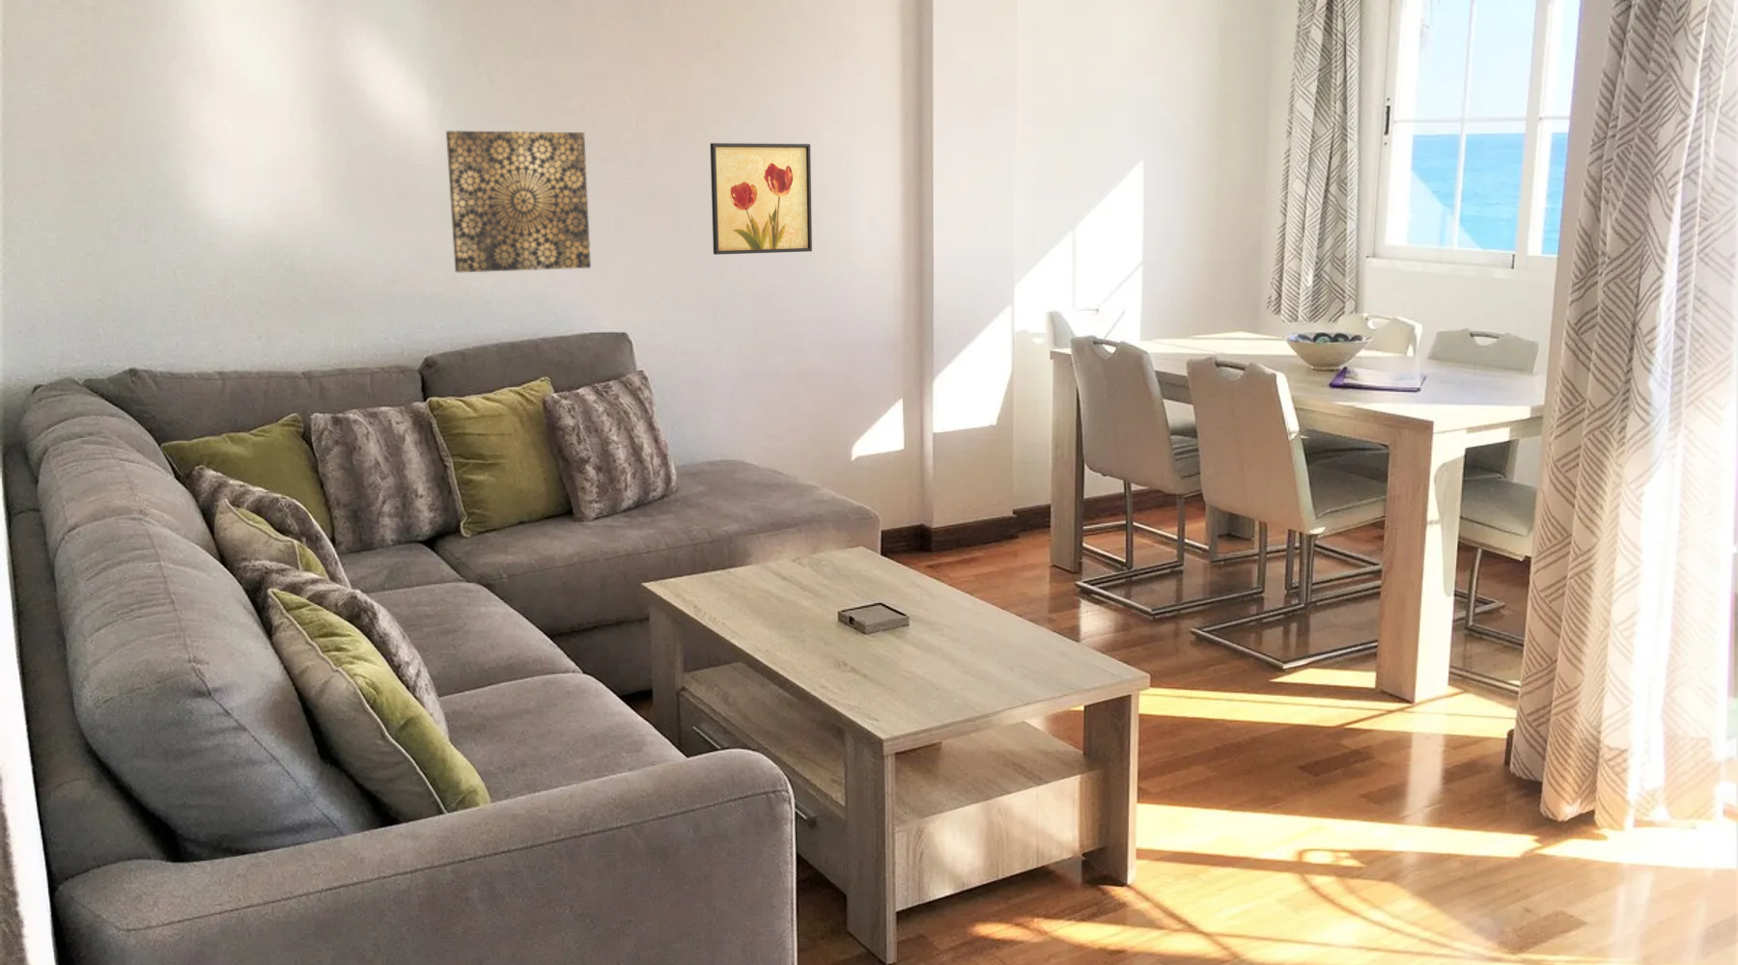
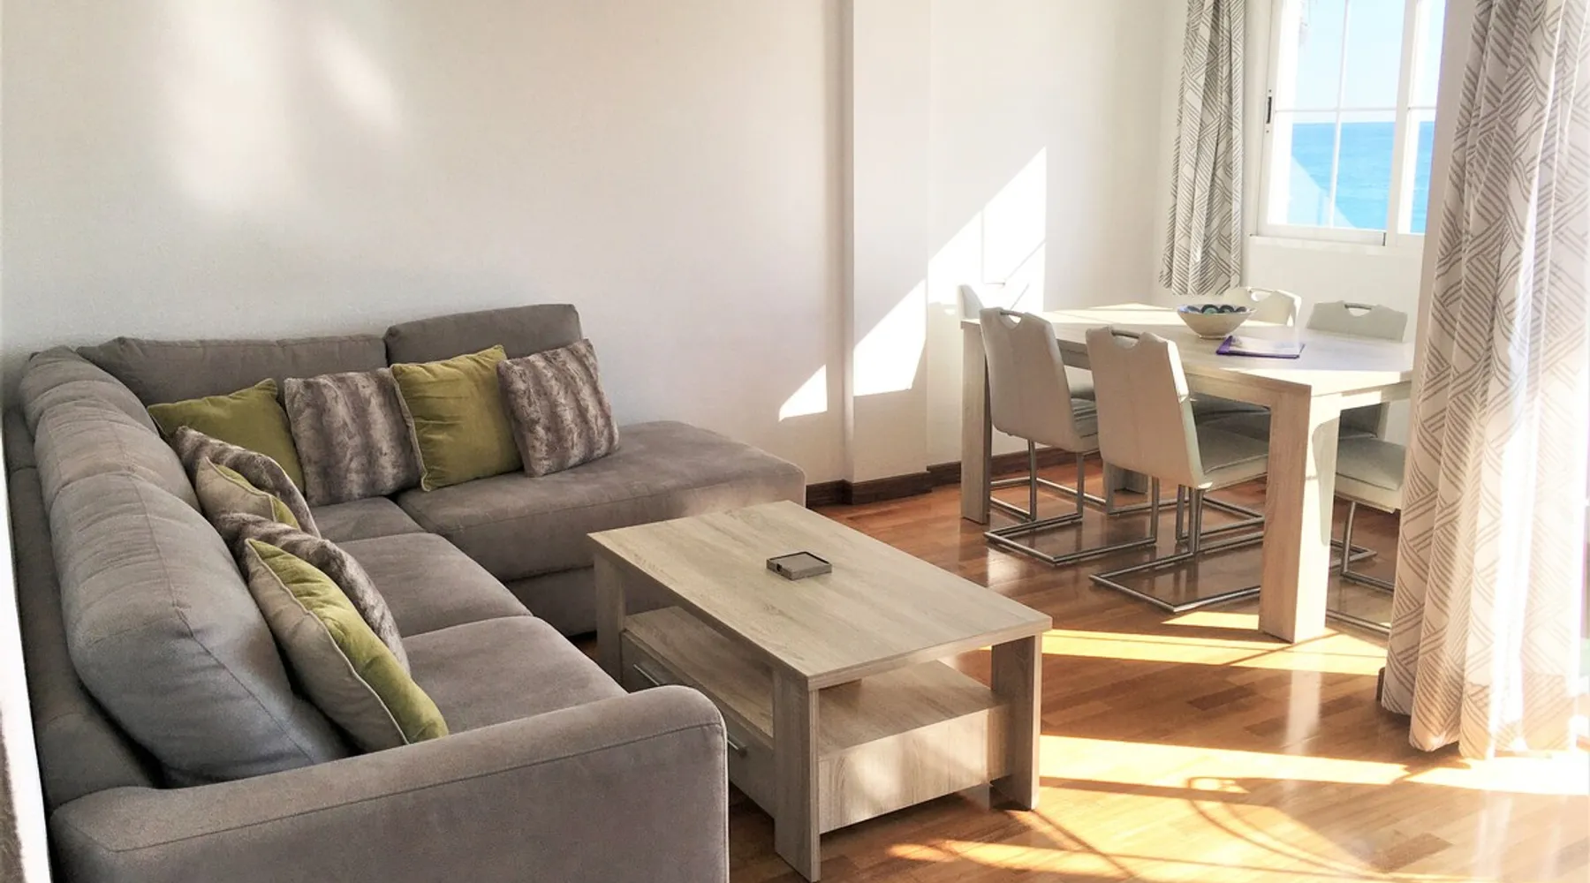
- wall art (761, 197)
- wall art (521, 201)
